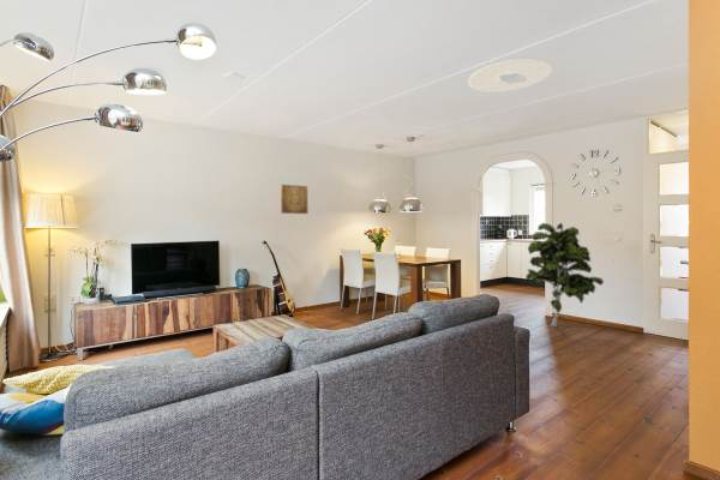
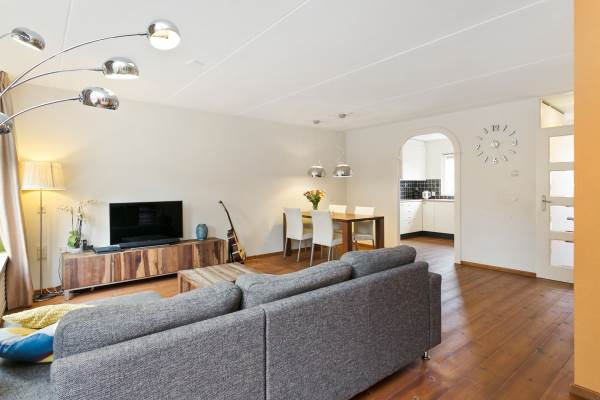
- wall art (294, 199)
- indoor plant (560, 274)
- ceiling light (508, 73)
